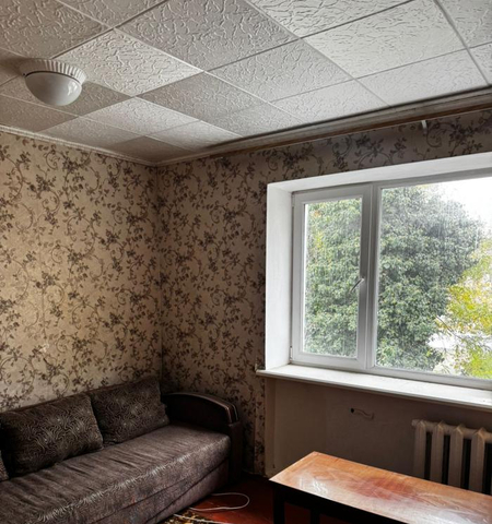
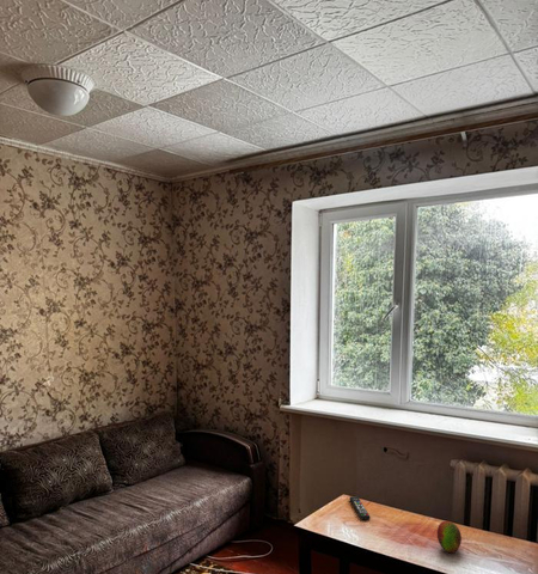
+ fruit (448, 536)
+ remote control (359, 507)
